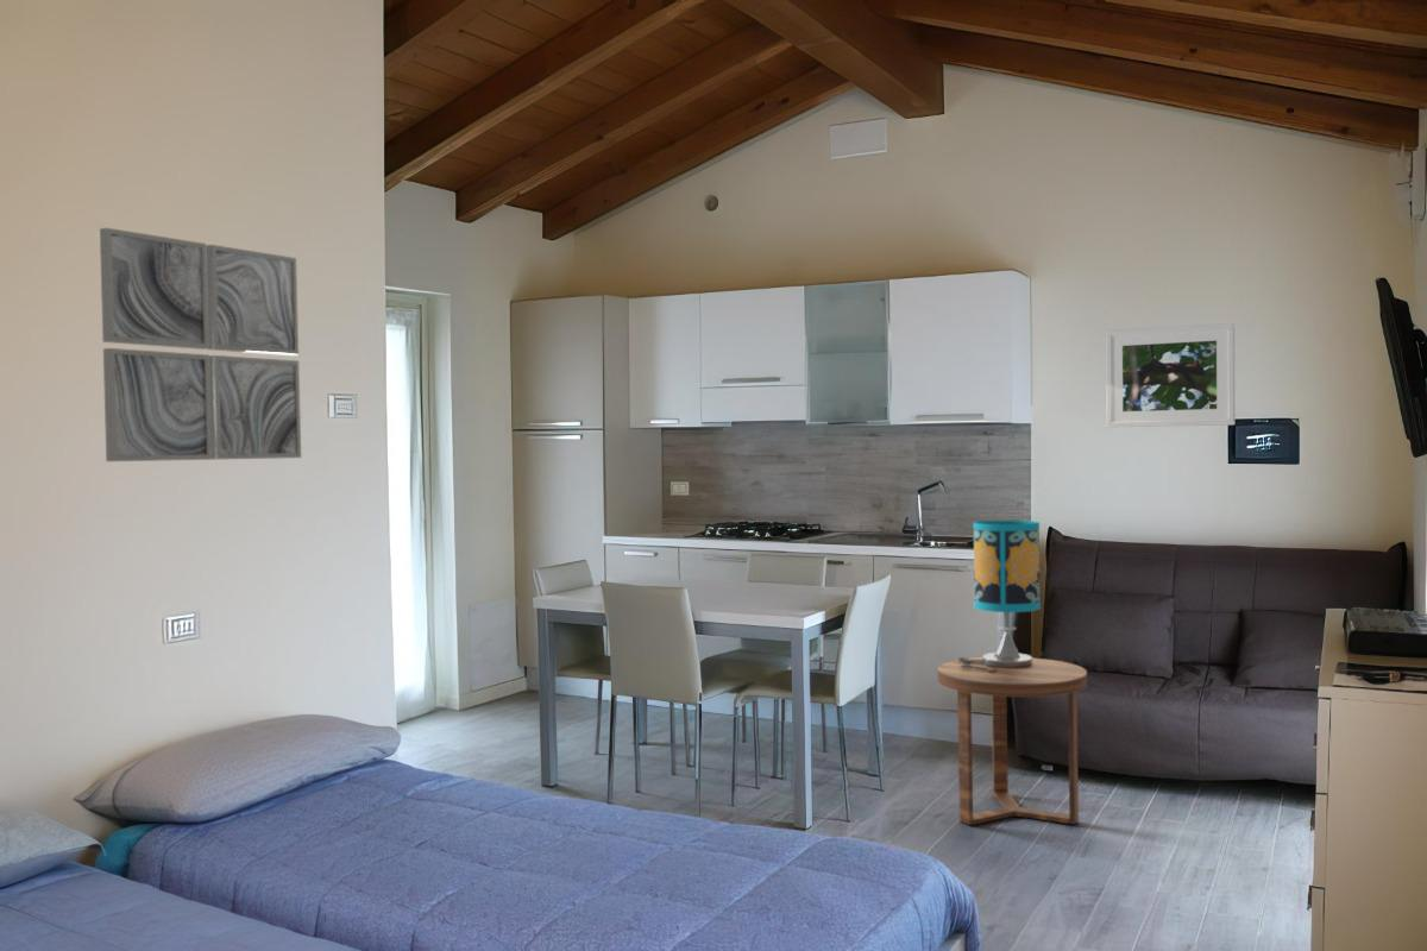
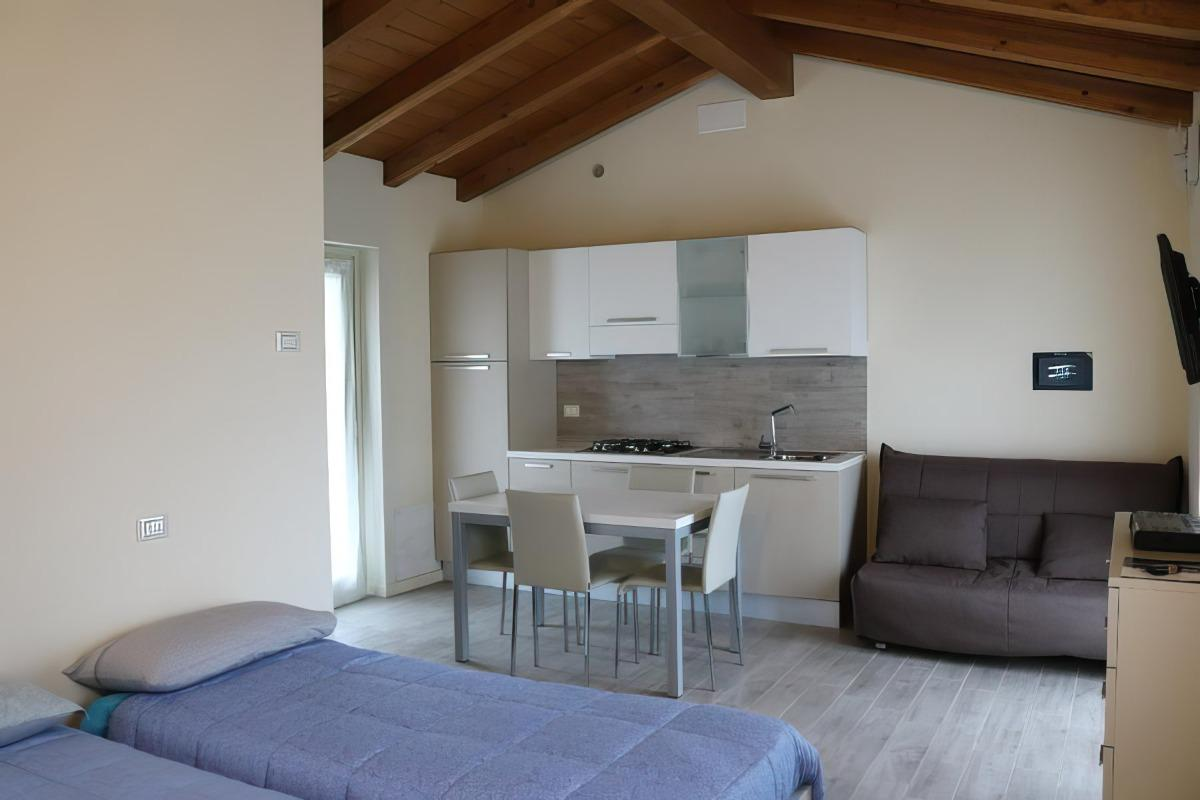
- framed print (1169, 377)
- table lamp (998, 593)
- side table (1006, 741)
- wall art (207, 354)
